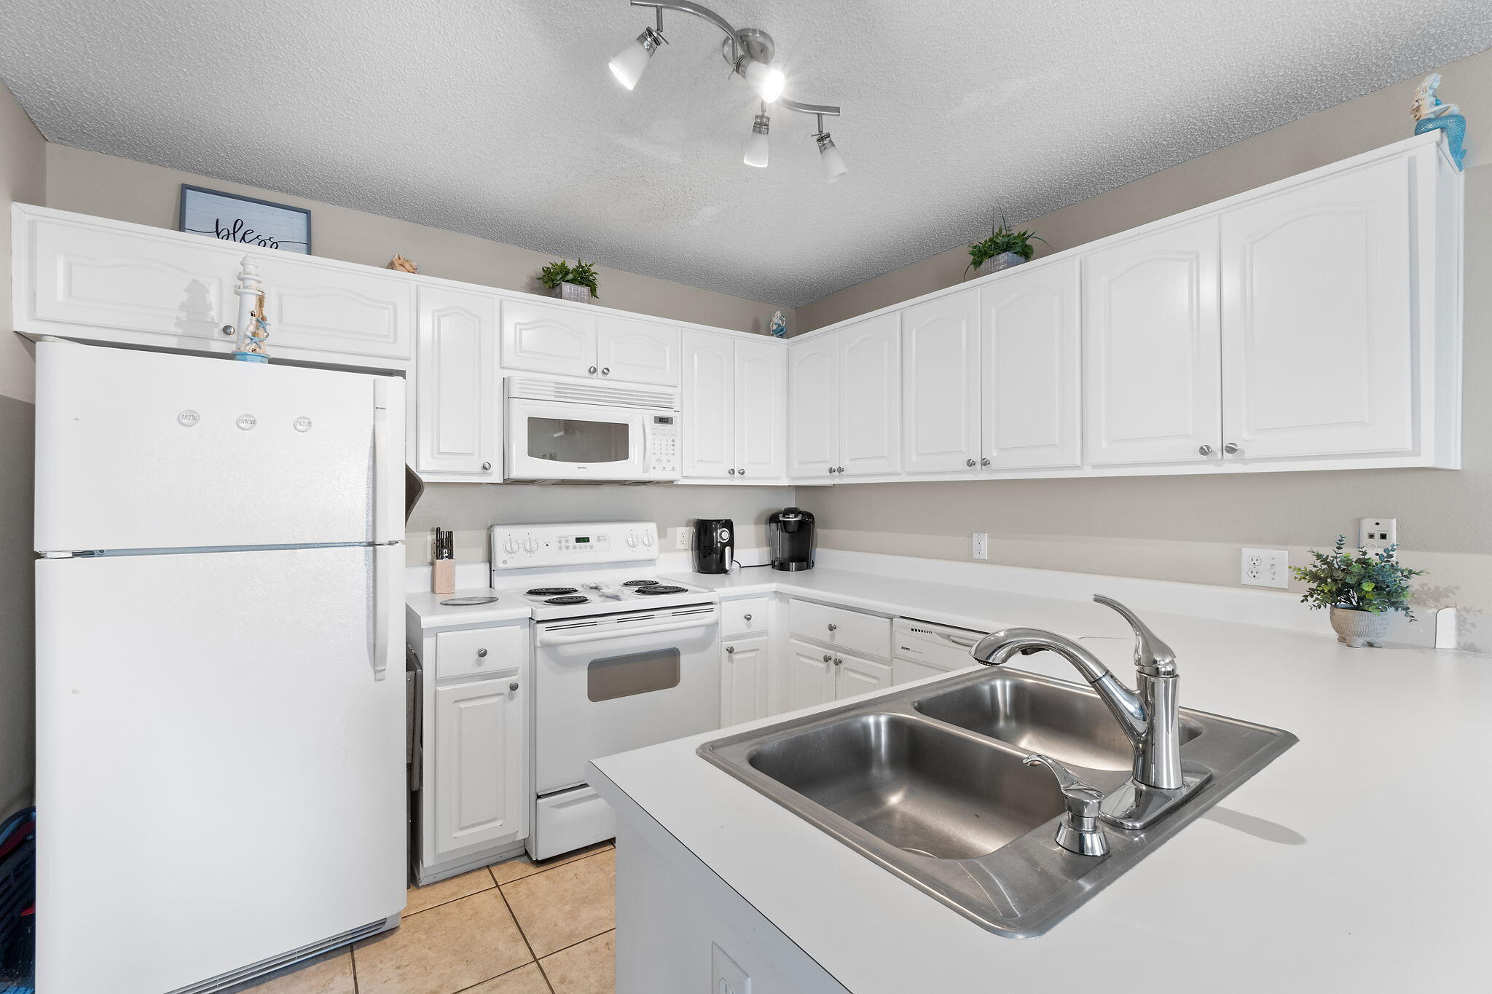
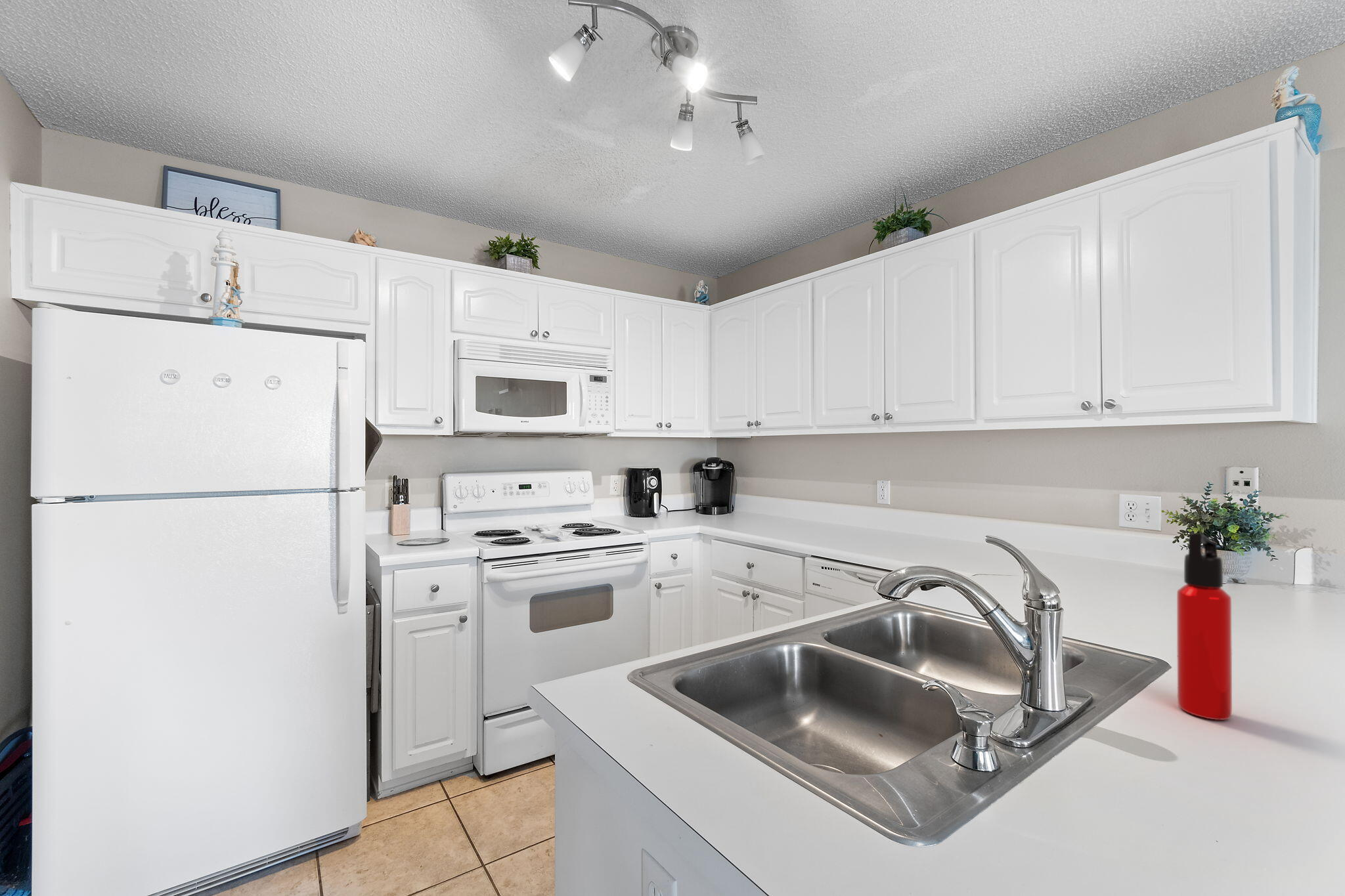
+ water bottle (1203, 622)
